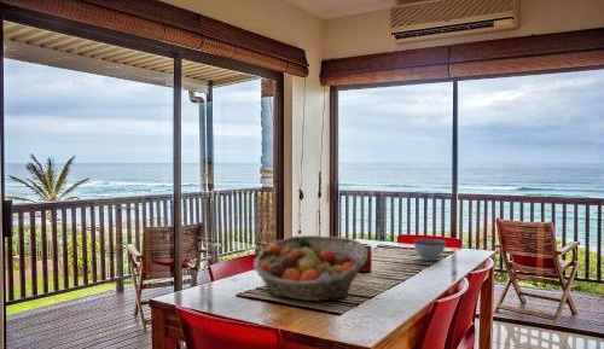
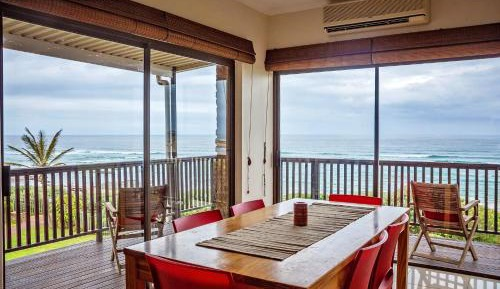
- fruit basket (309, 266)
- bowl (429, 250)
